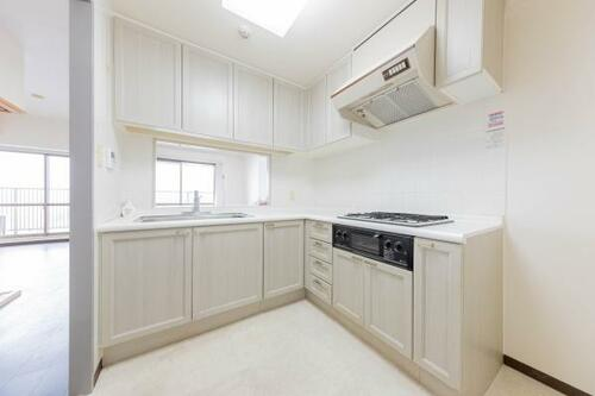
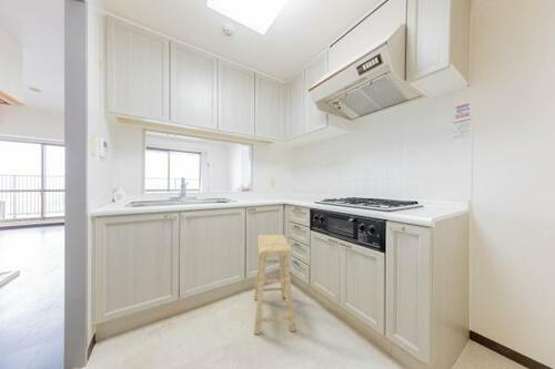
+ stool (272, 279)
